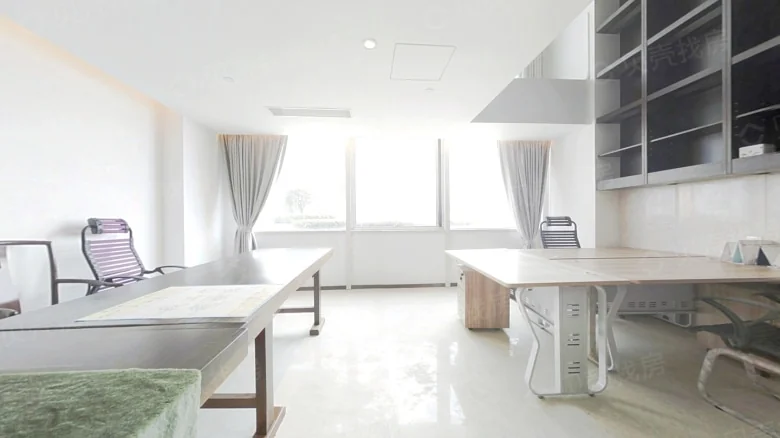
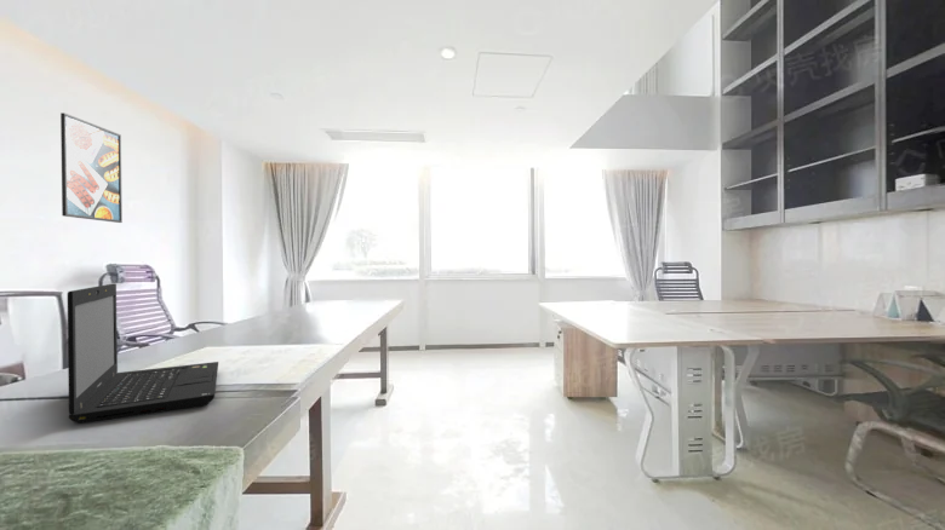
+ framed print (93, 172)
+ laptop (158, 368)
